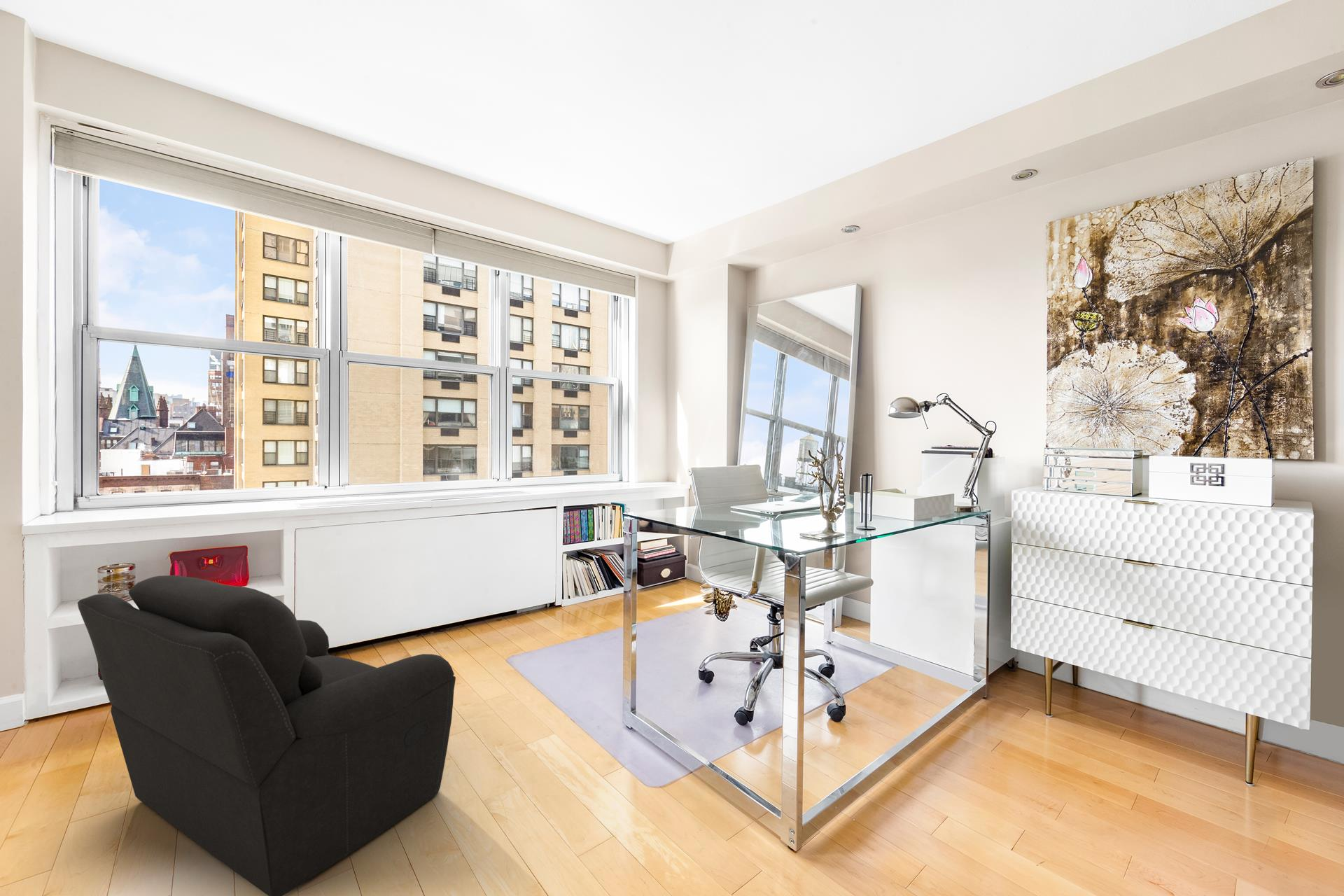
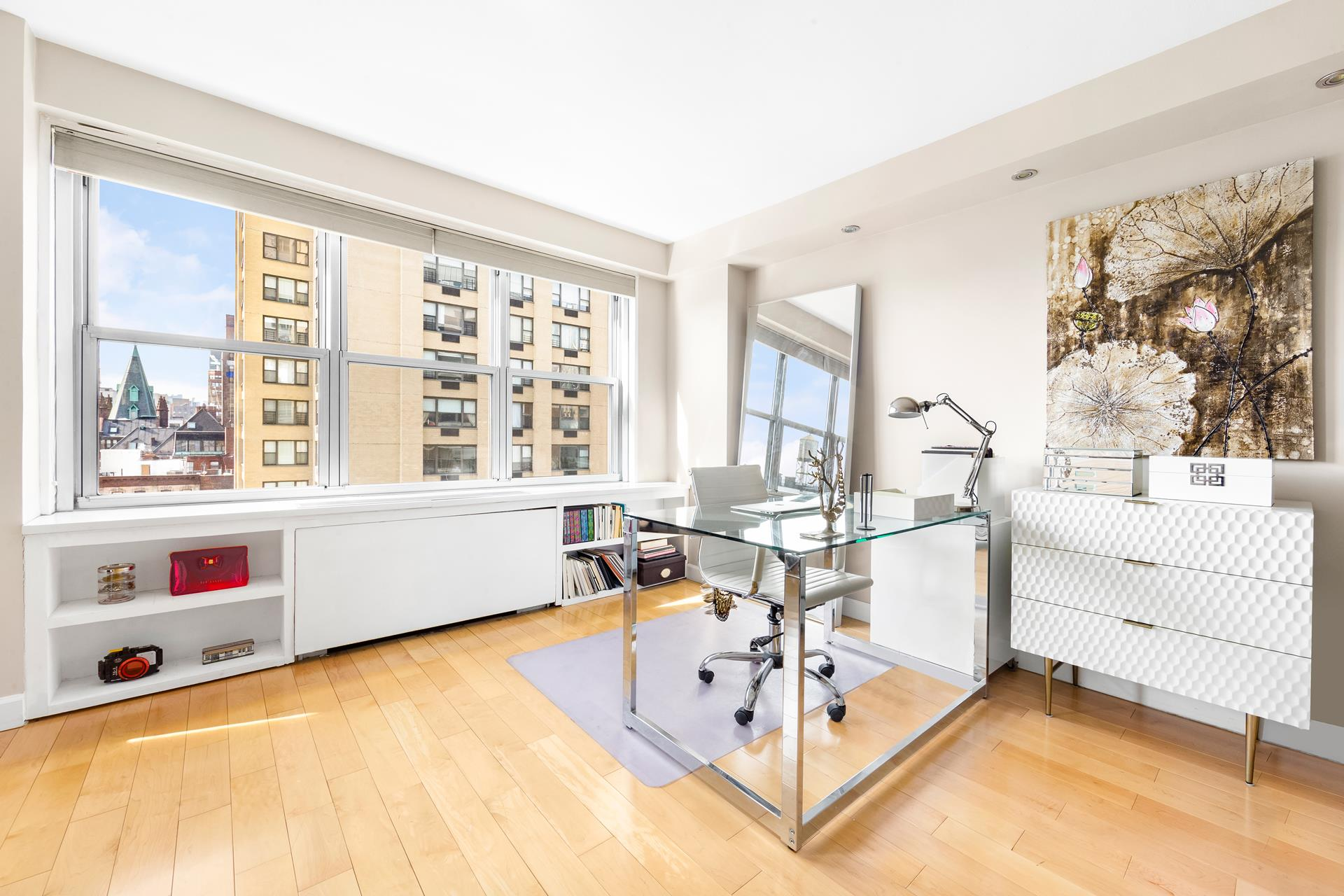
- armchair (275, 688)
